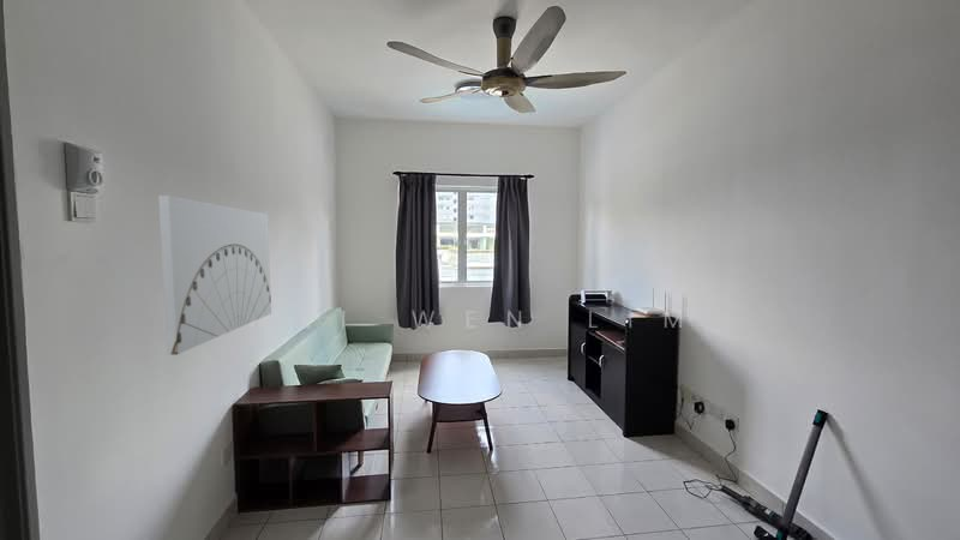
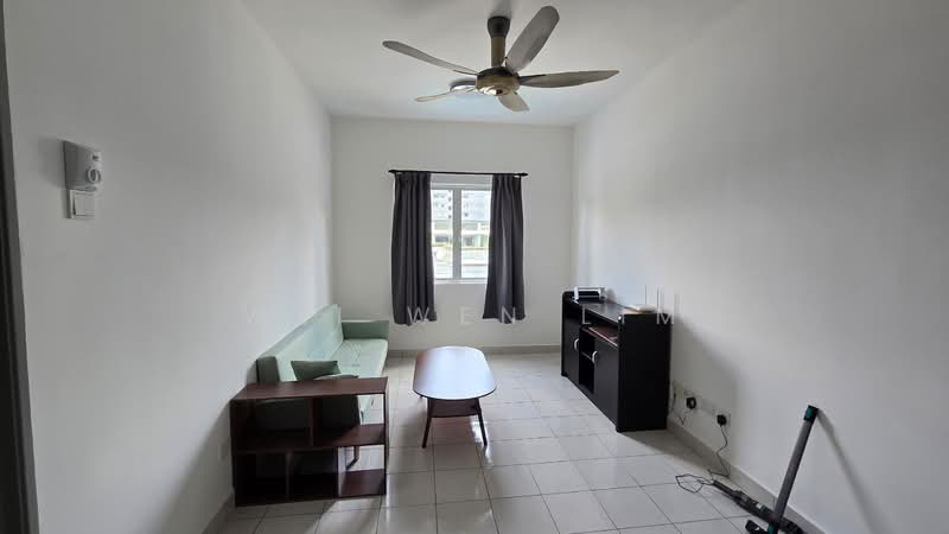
- wall art (228, 269)
